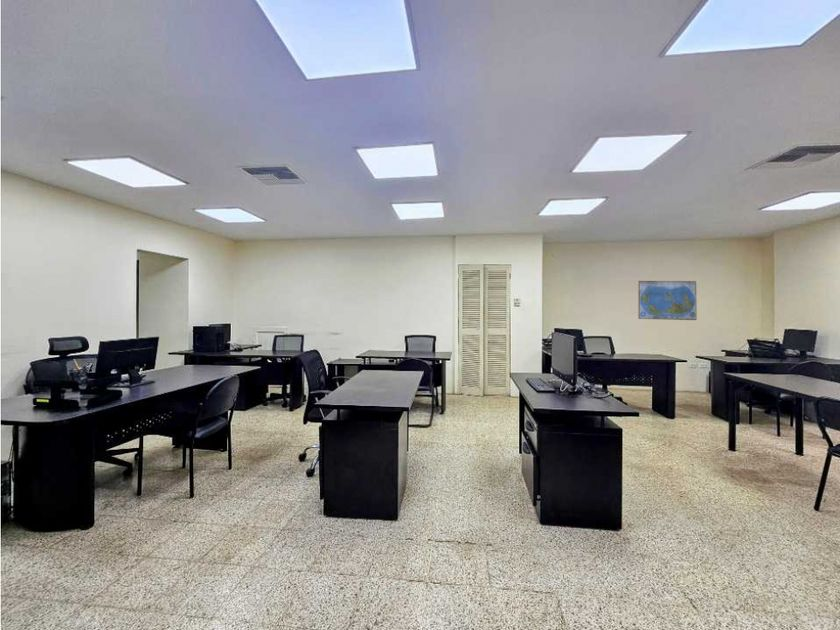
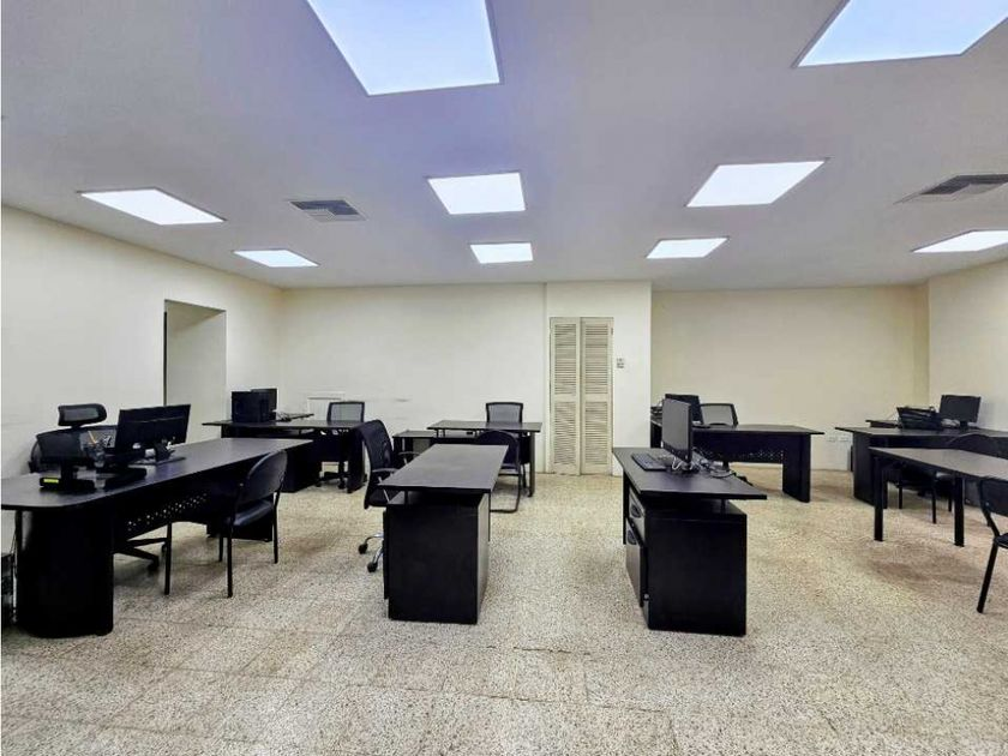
- world map (667, 300)
